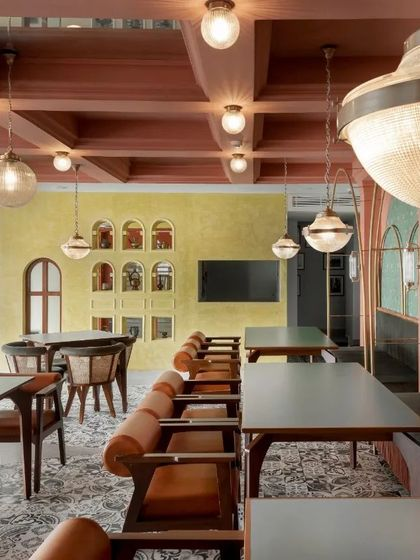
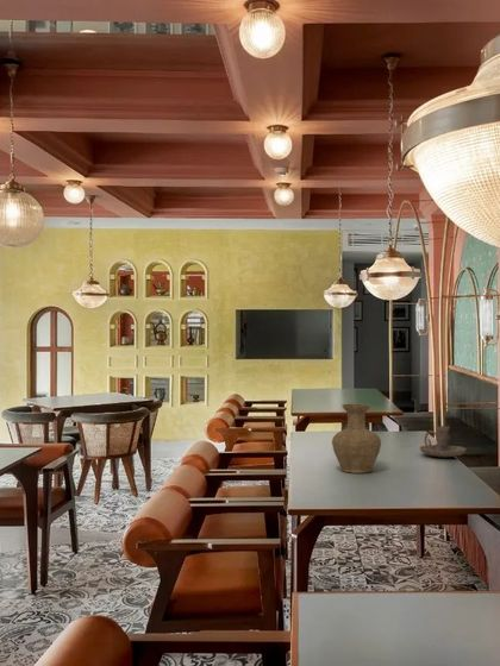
+ vase (356, 436)
+ candle holder (439, 440)
